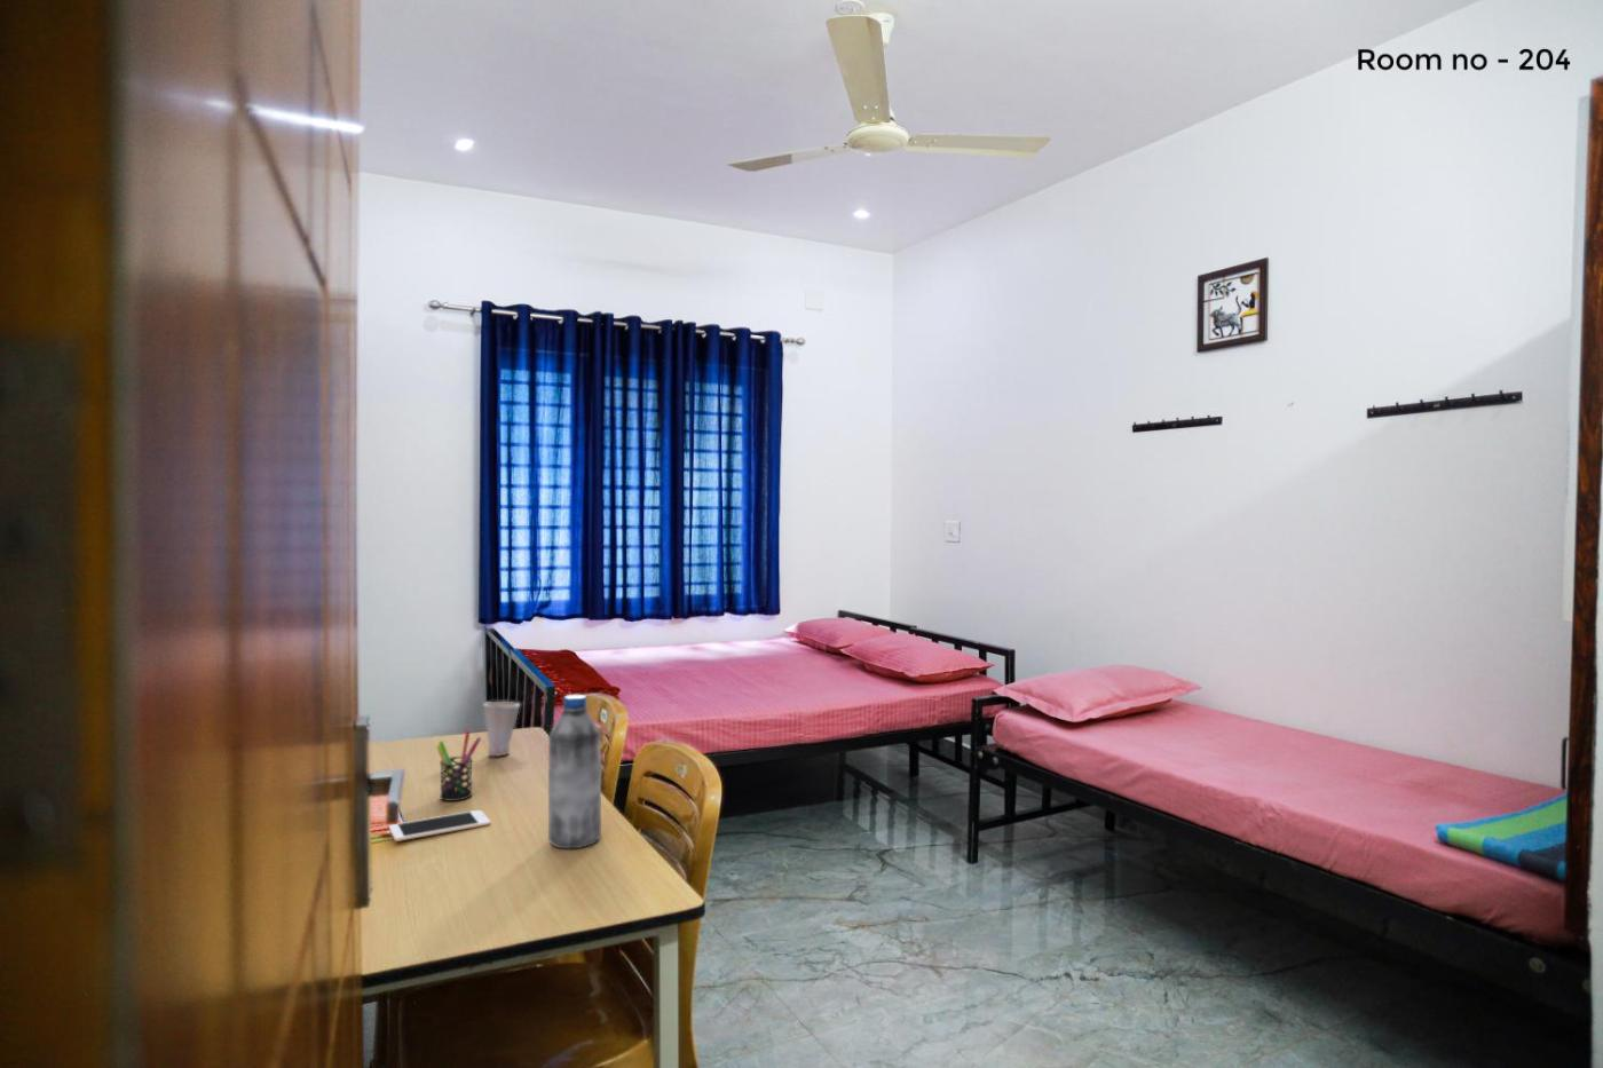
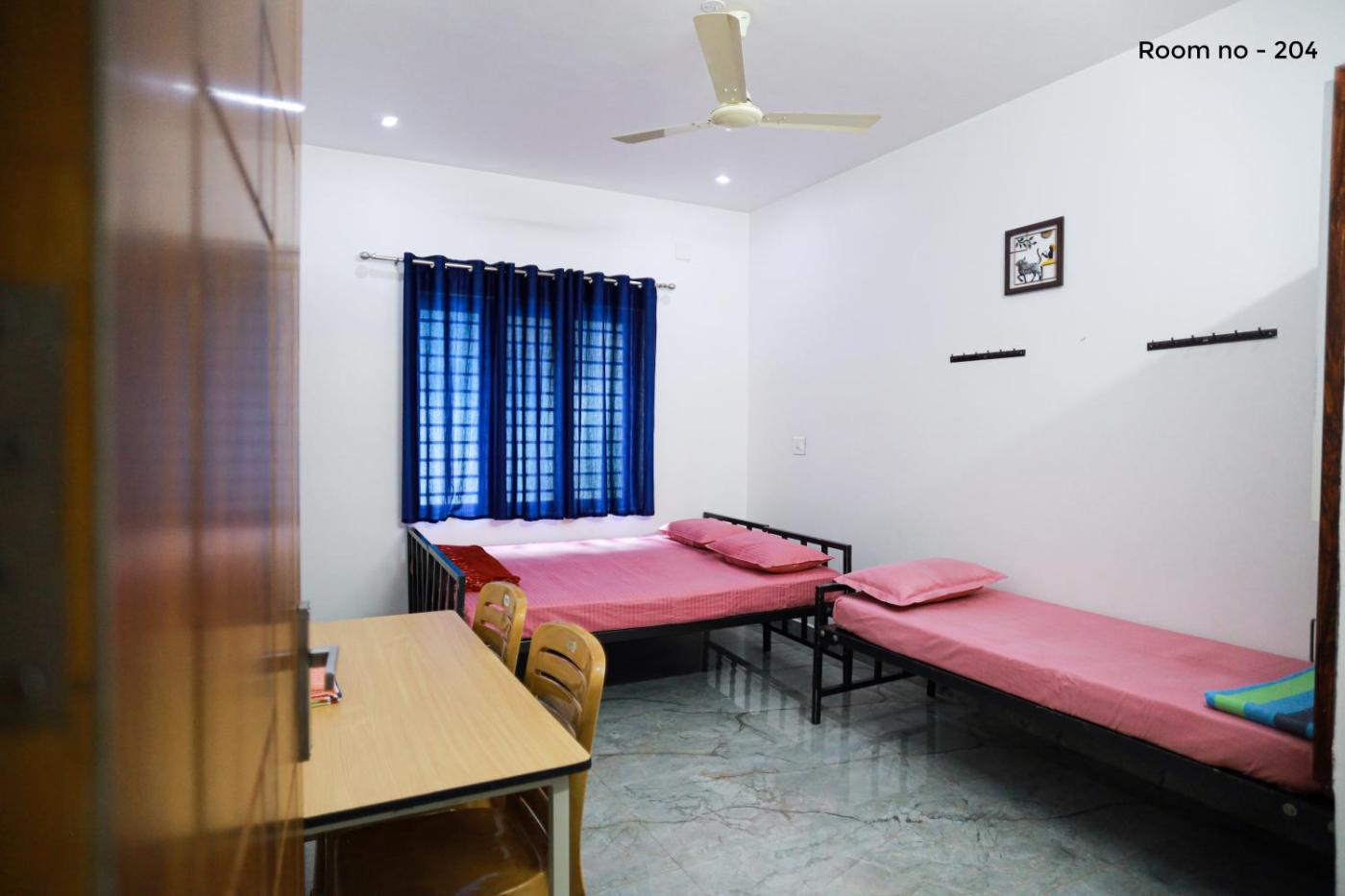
- pen holder (454, 765)
- water bottle (574, 768)
- cup (502, 727)
- cell phone (440, 824)
